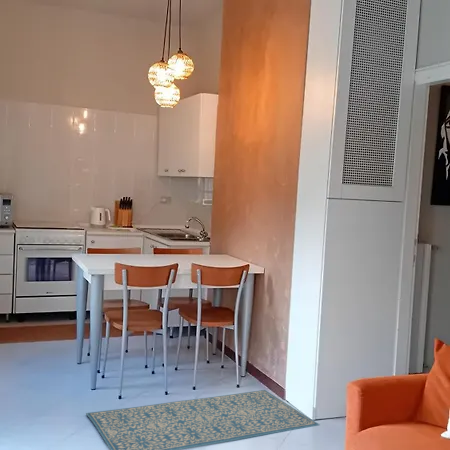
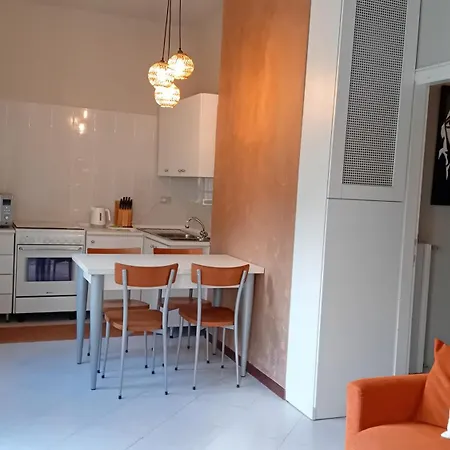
- rug (203, 419)
